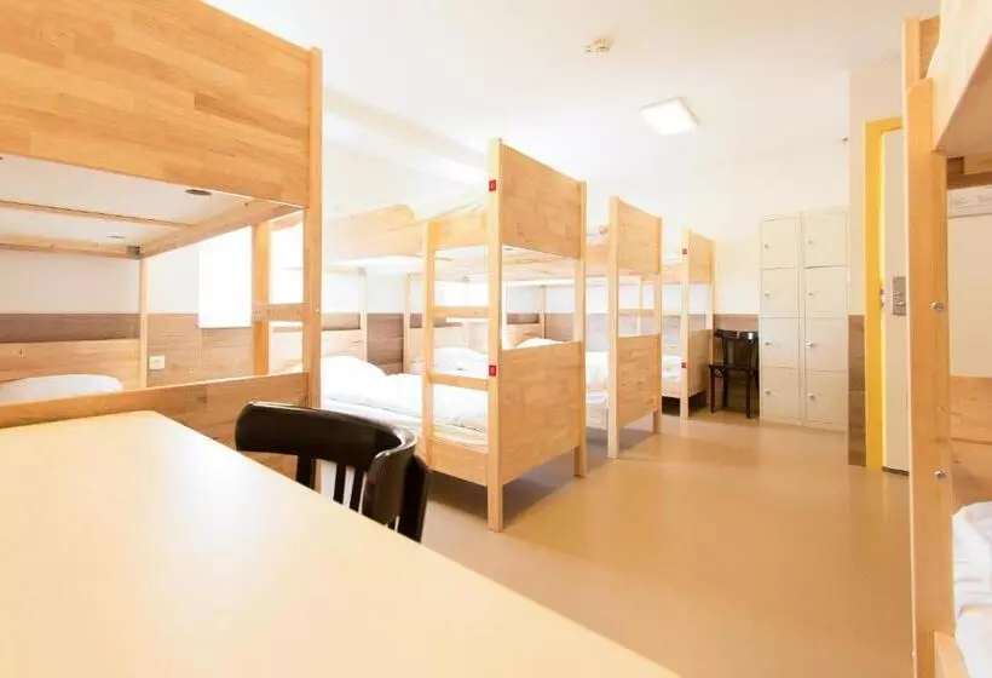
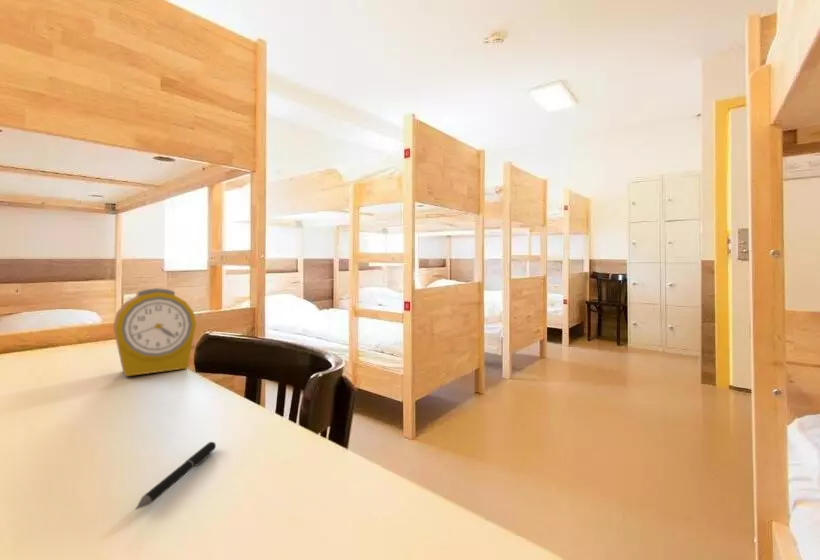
+ pen (180, 471)
+ alarm clock (155, 328)
